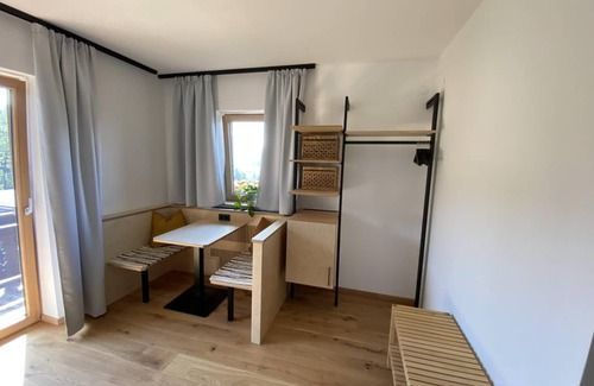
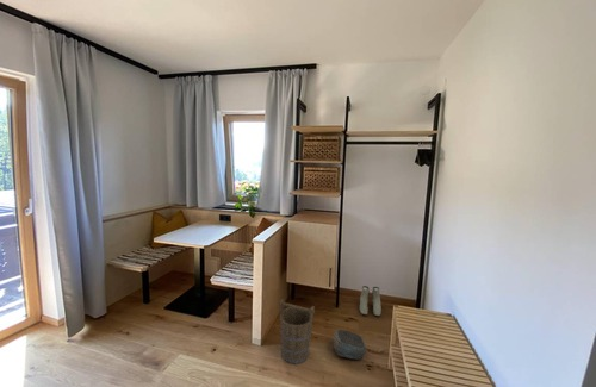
+ rock (348, 343)
+ bucket (296, 329)
+ boots (373, 299)
